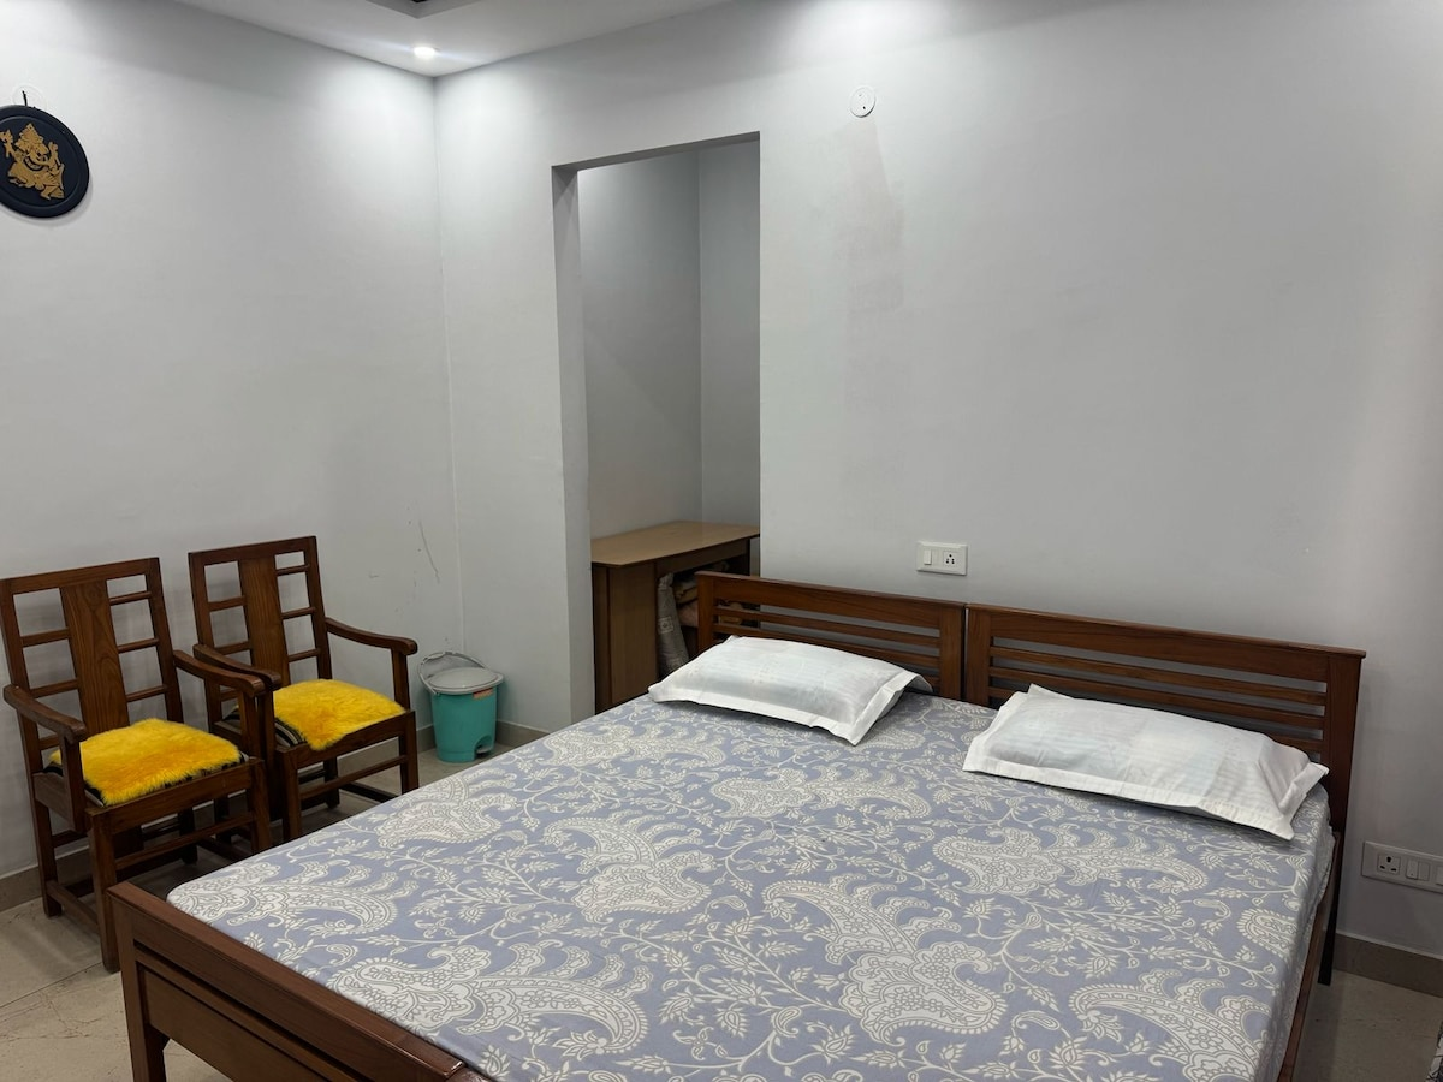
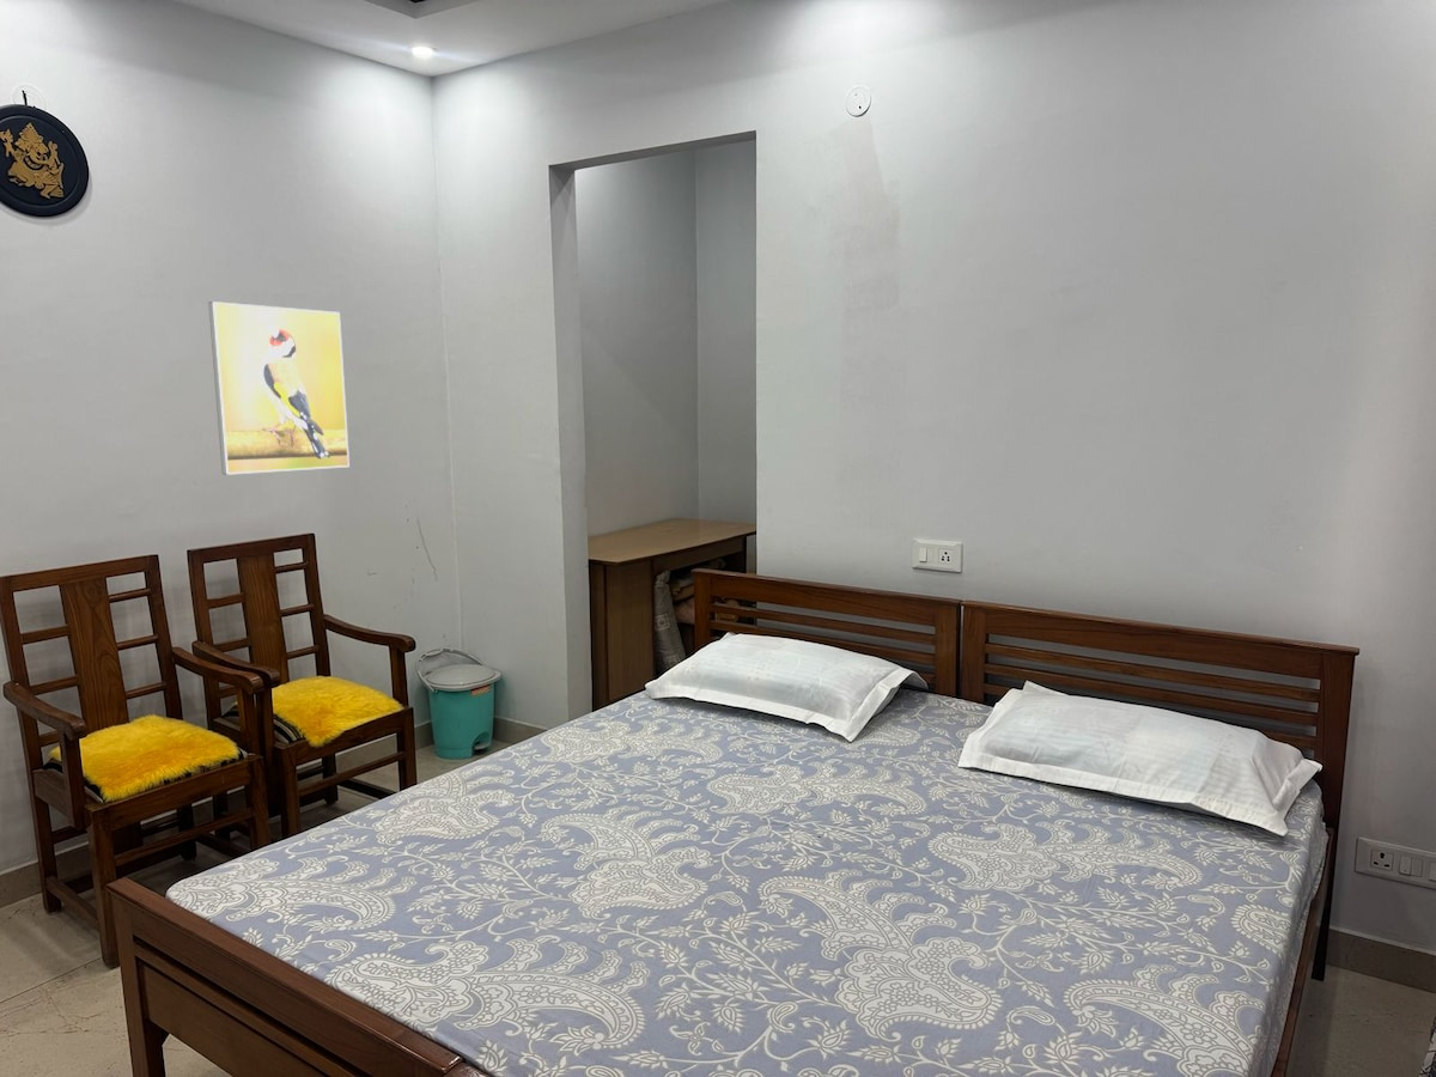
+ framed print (282, 389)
